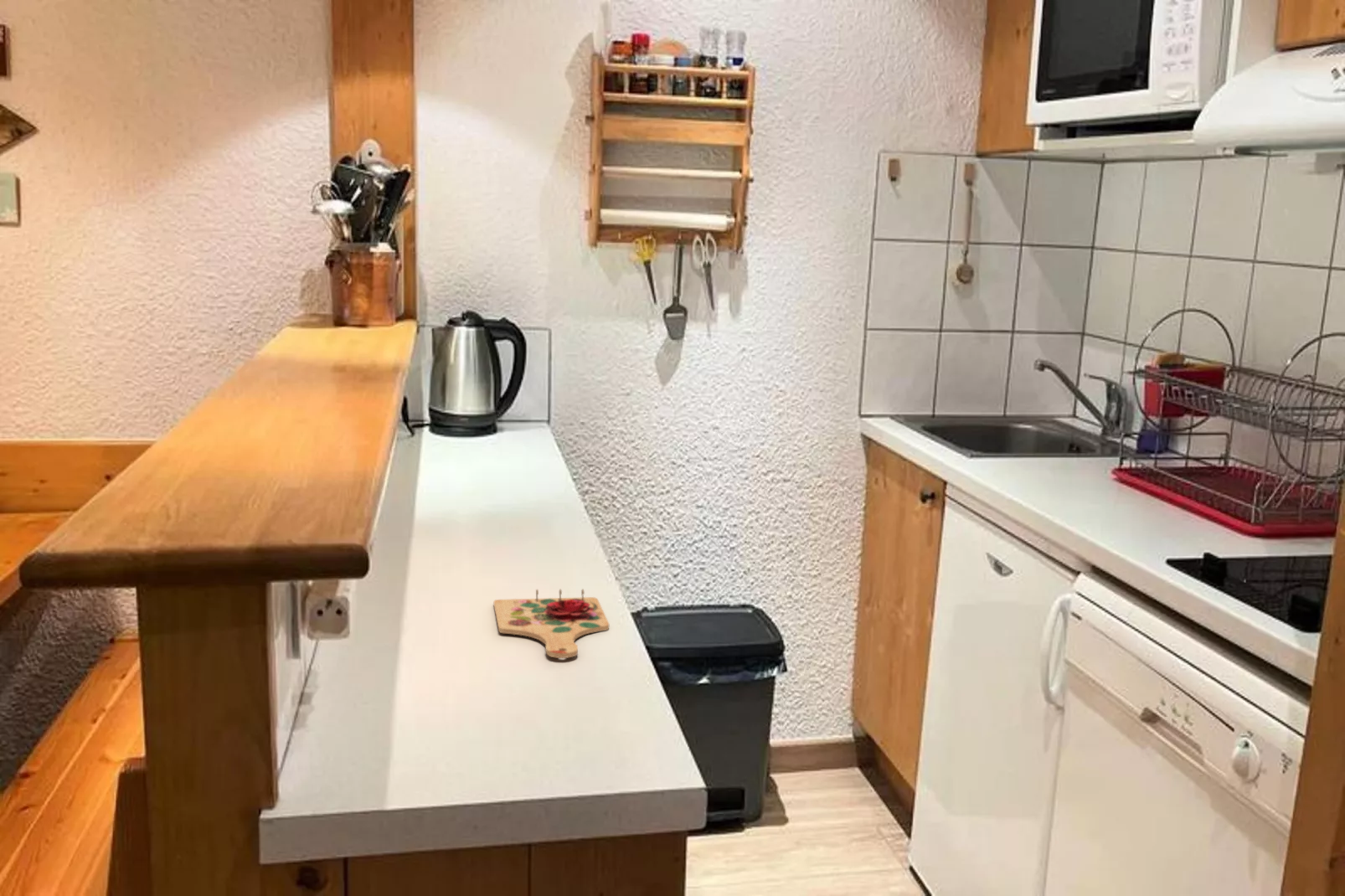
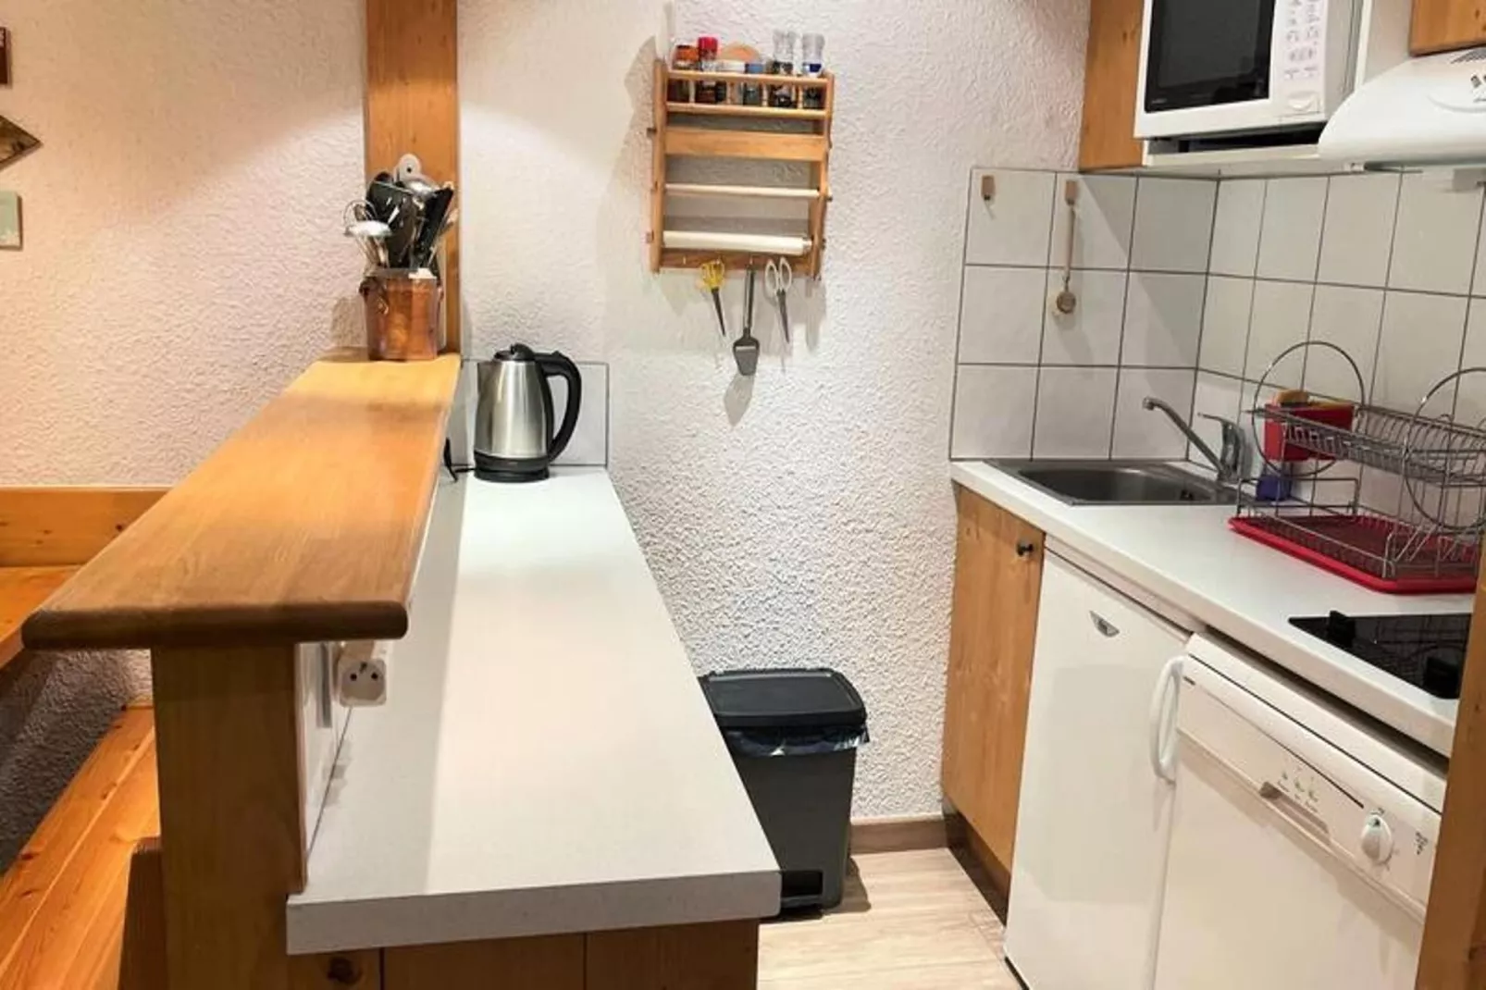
- cutting board (554, 619)
